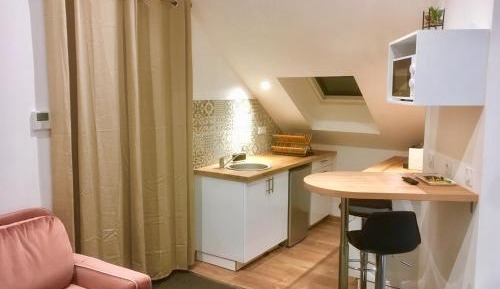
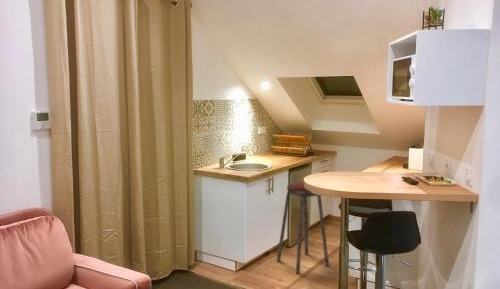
+ music stool (304, 223)
